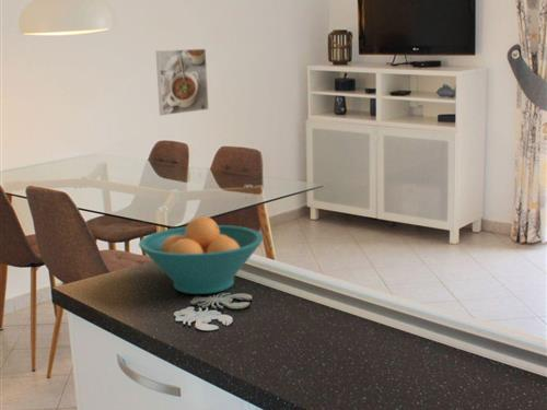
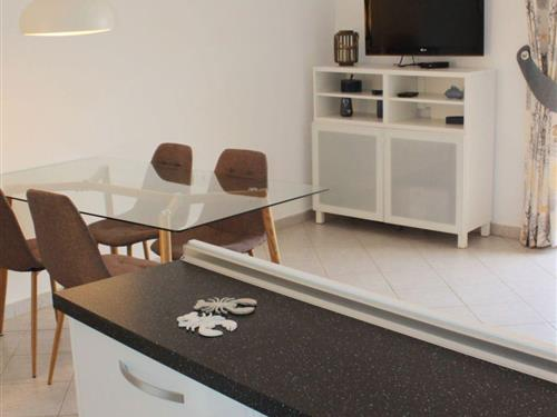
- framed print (183, 81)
- fruit bowl (201, 251)
